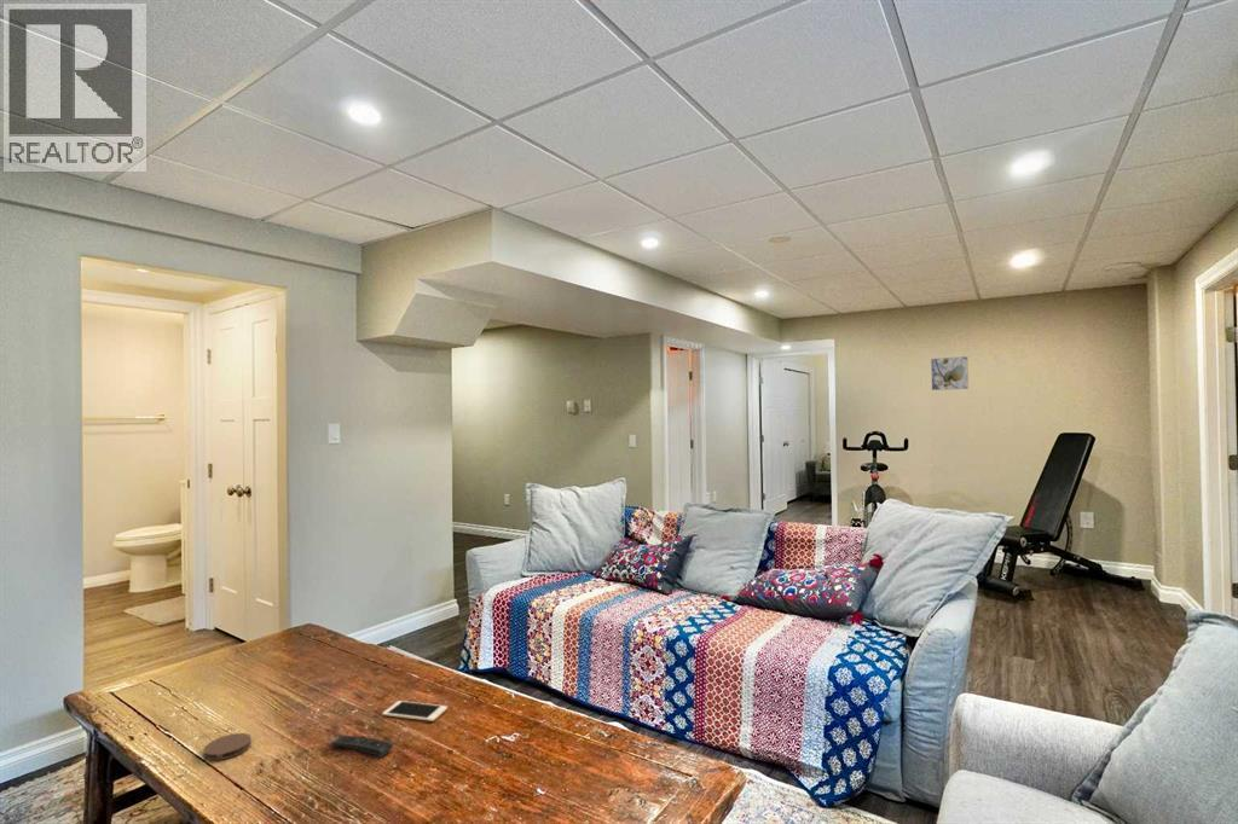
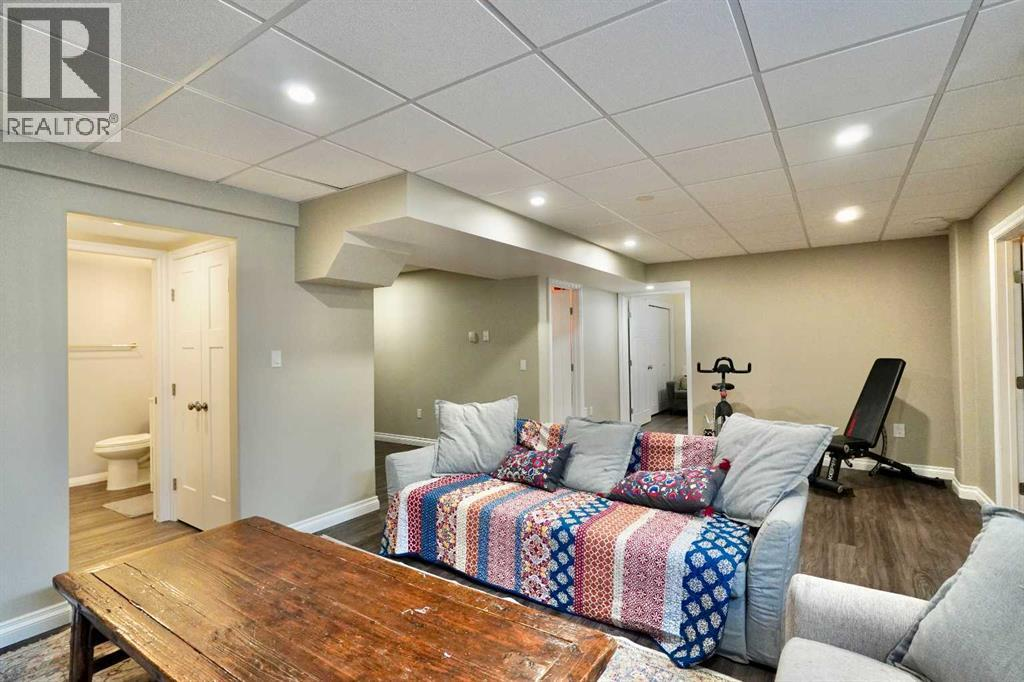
- cell phone (415, 710)
- coaster (227, 745)
- remote control (359, 744)
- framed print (949, 373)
